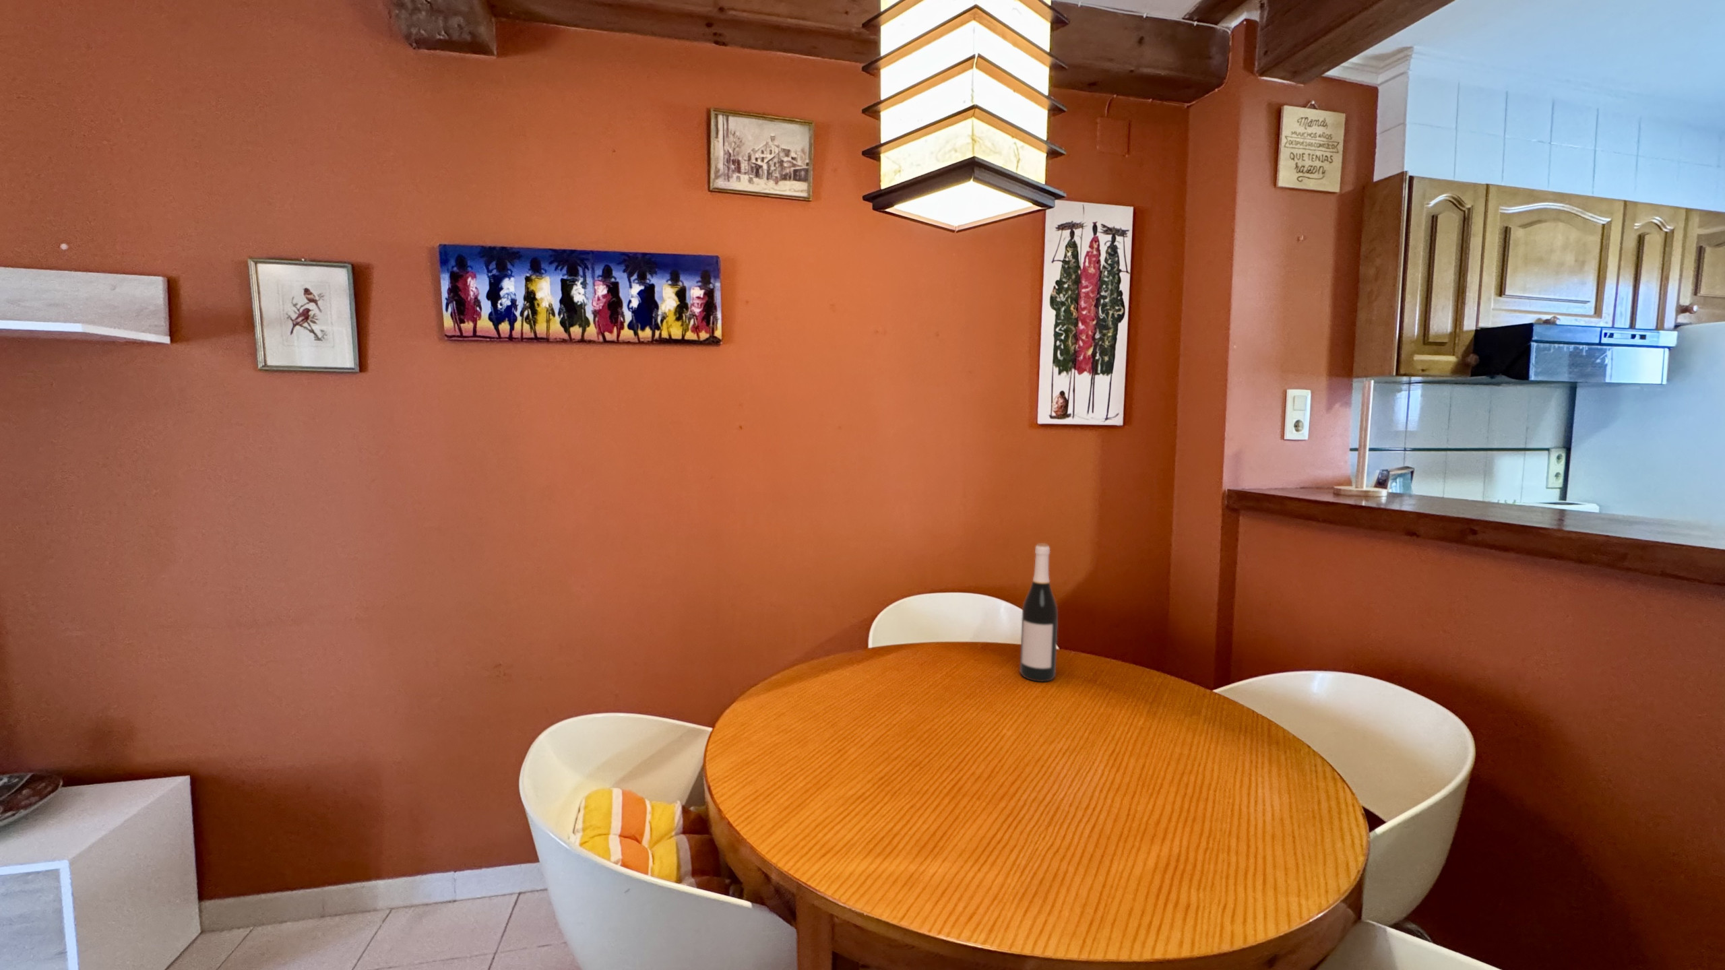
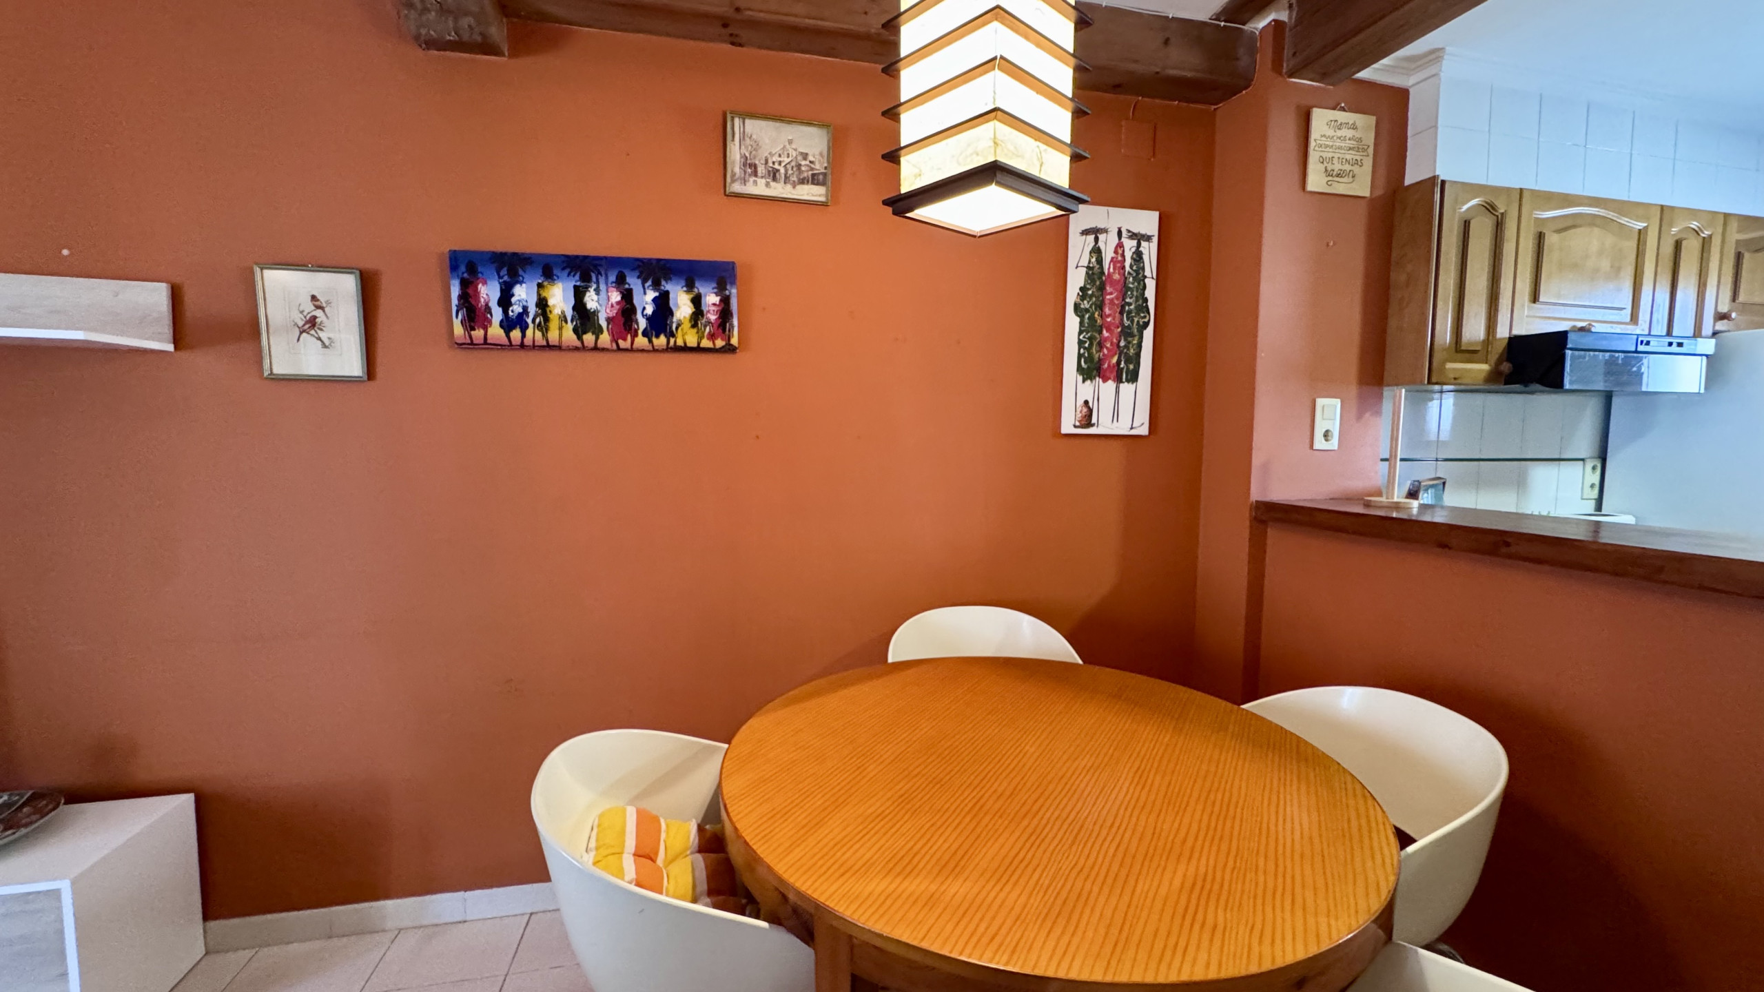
- wine bottle (1040, 610)
